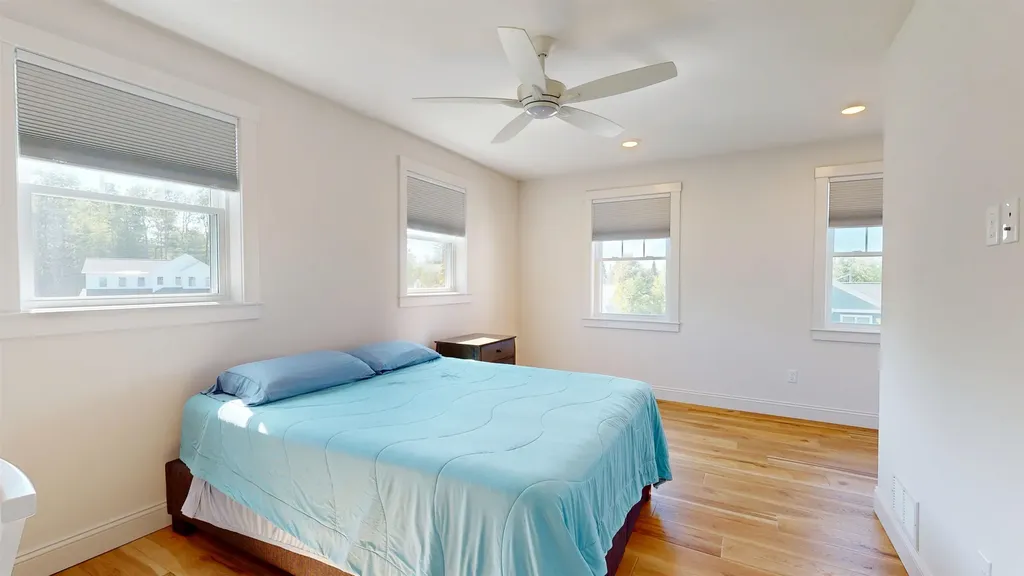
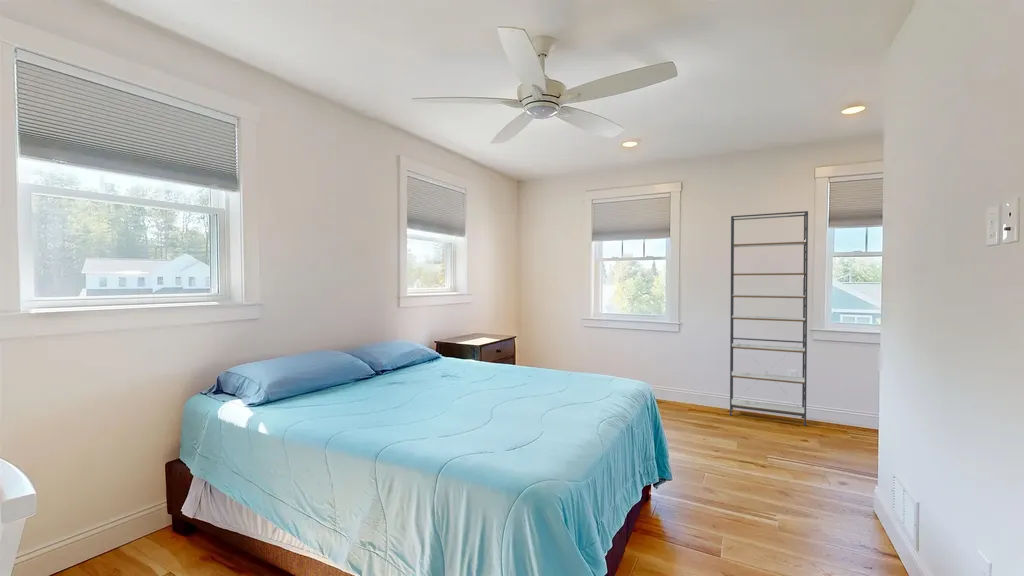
+ shelving unit (767, 317)
